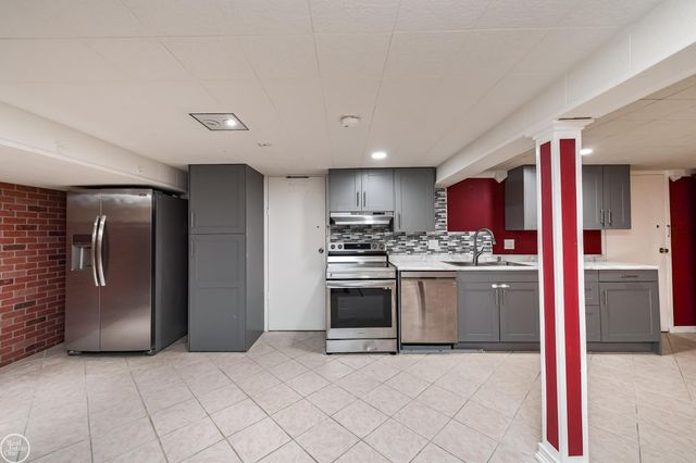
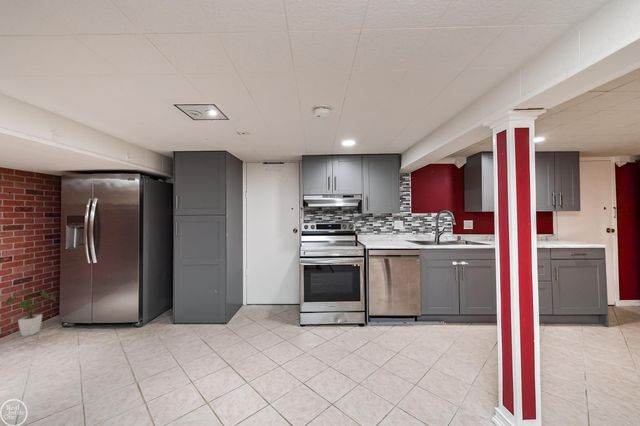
+ house plant (32, 311)
